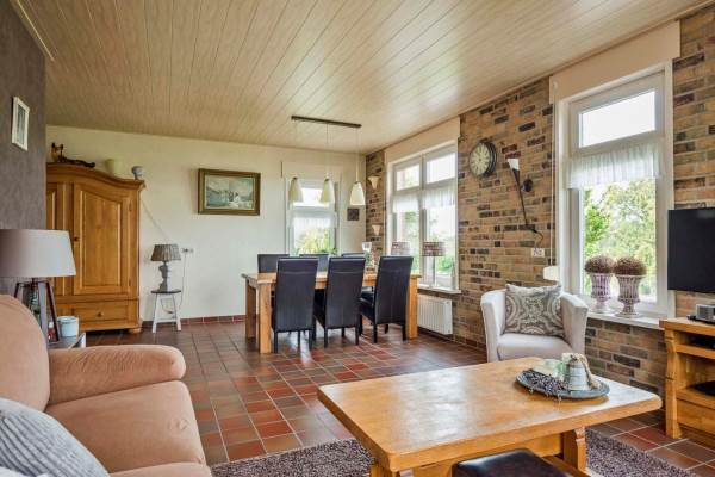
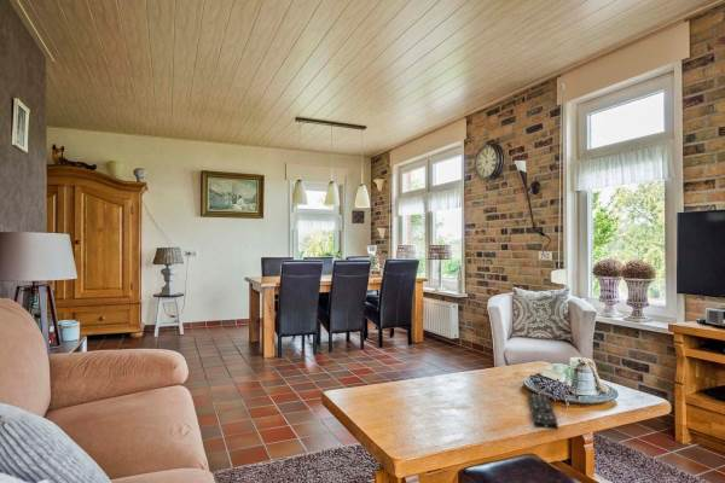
+ remote control (541, 408)
